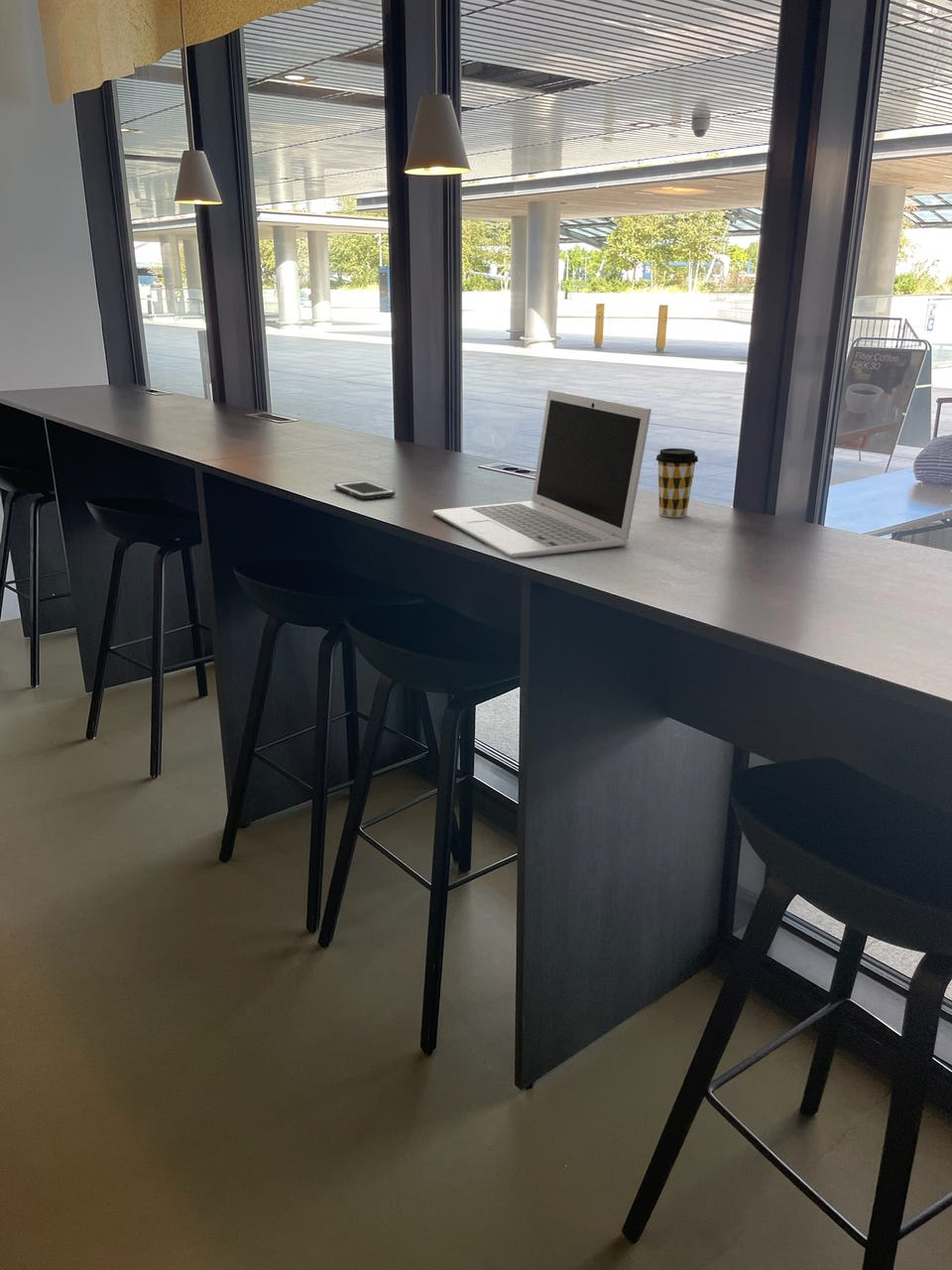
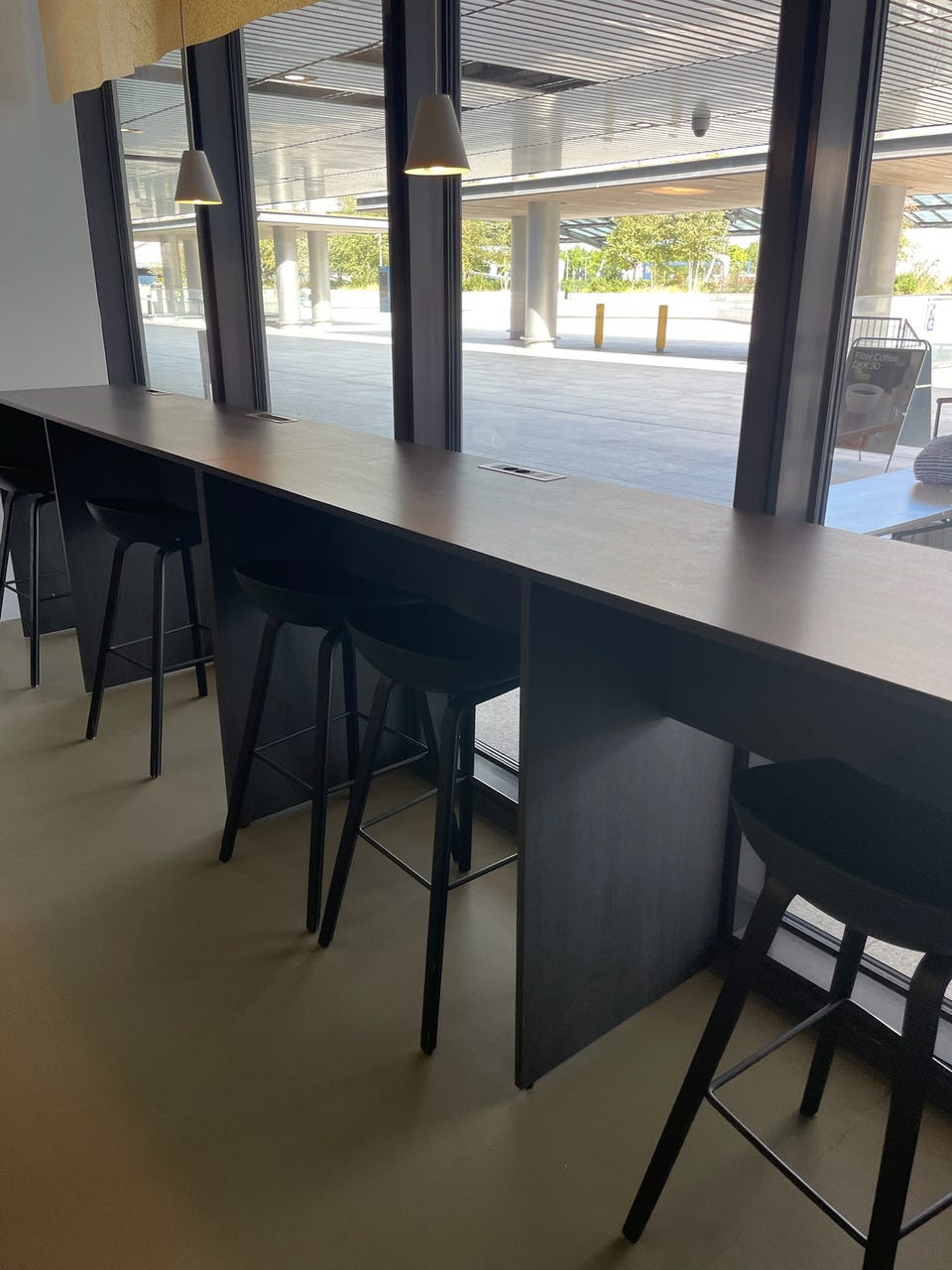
- cell phone (364, 489)
- laptop (536, 466)
- coffee cup (674, 482)
